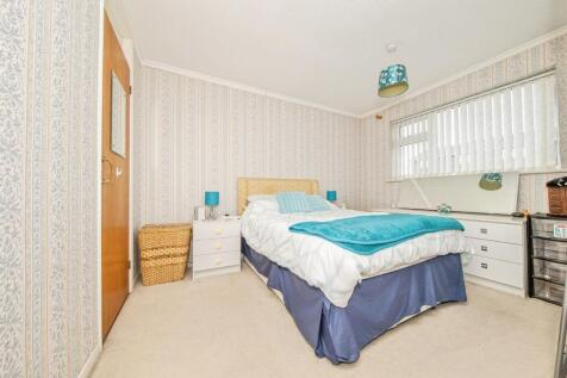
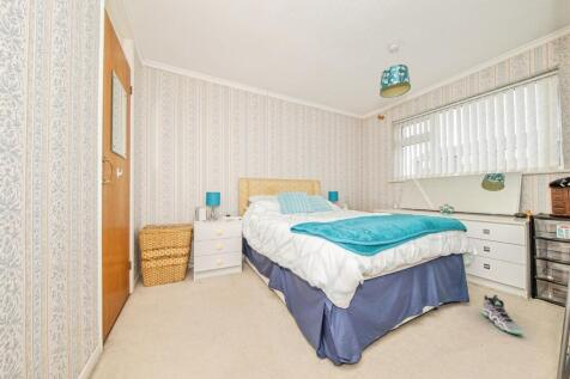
+ sneaker (499, 310)
